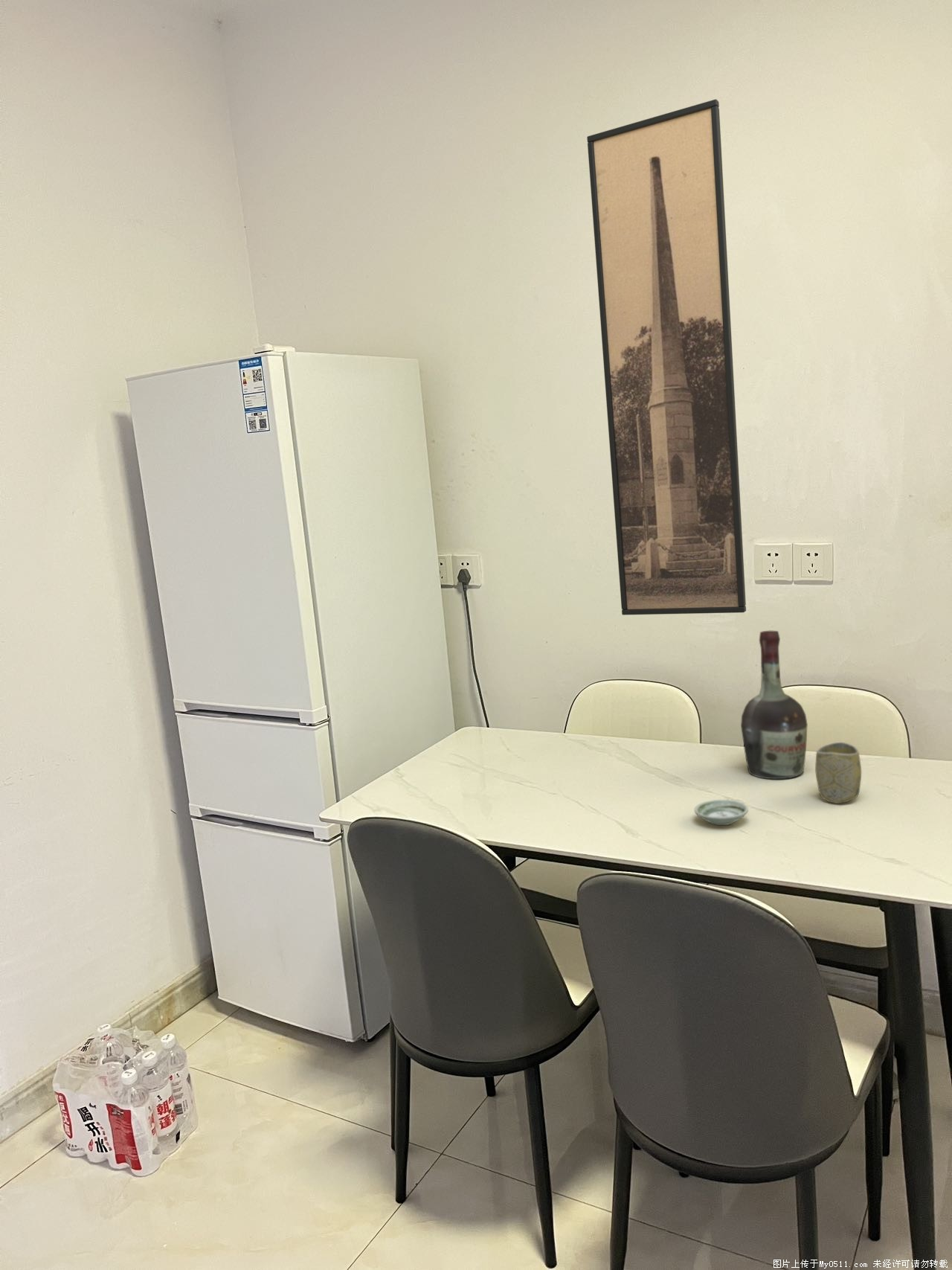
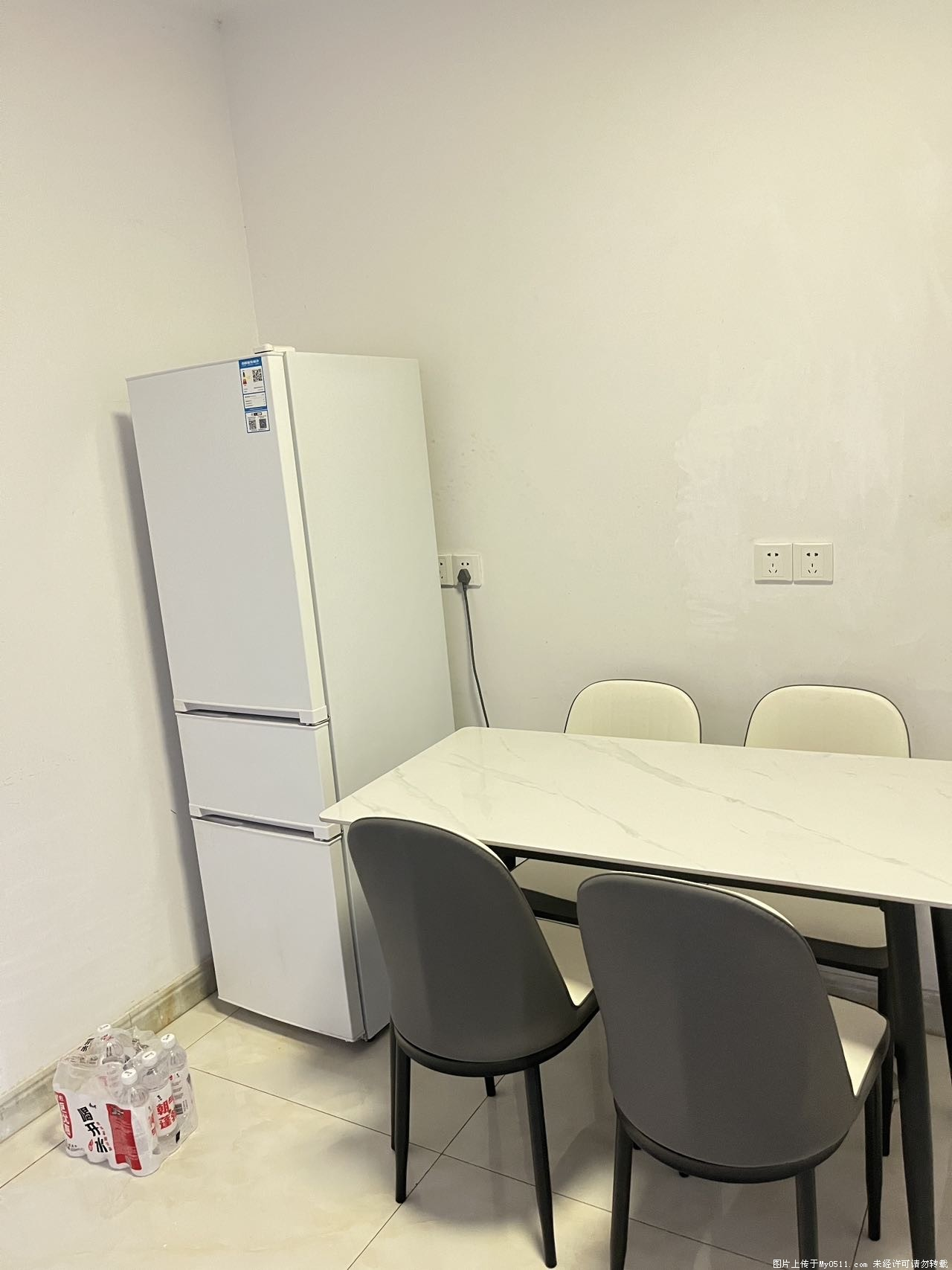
- saucer (721, 814)
- cup (838, 772)
- cognac bottle (772, 702)
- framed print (666, 375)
